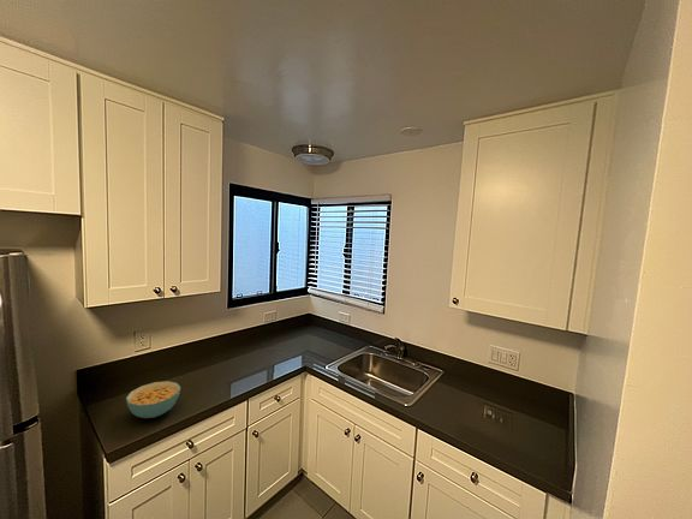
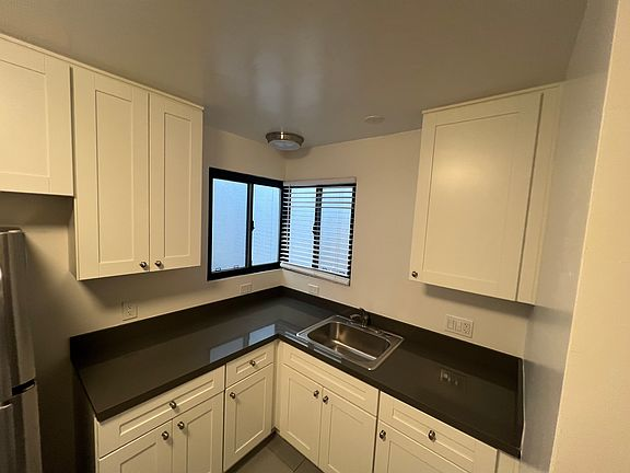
- cereal bowl (154, 402)
